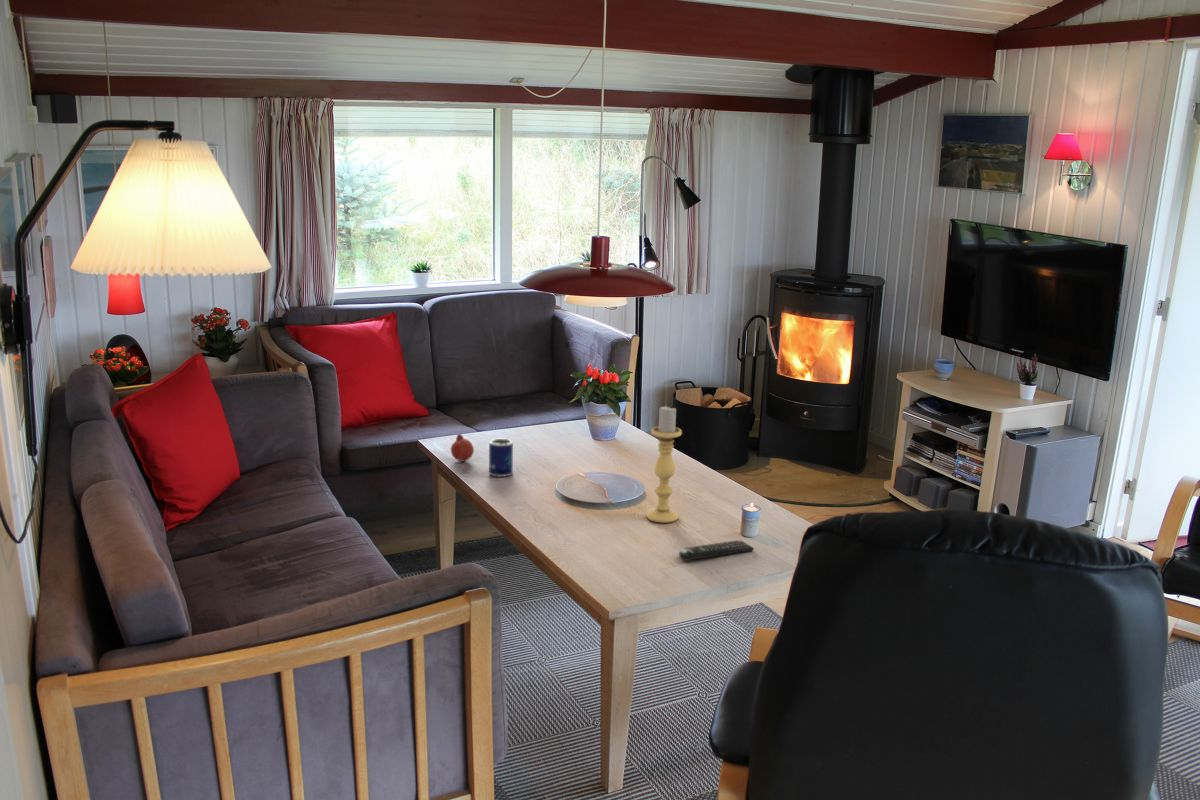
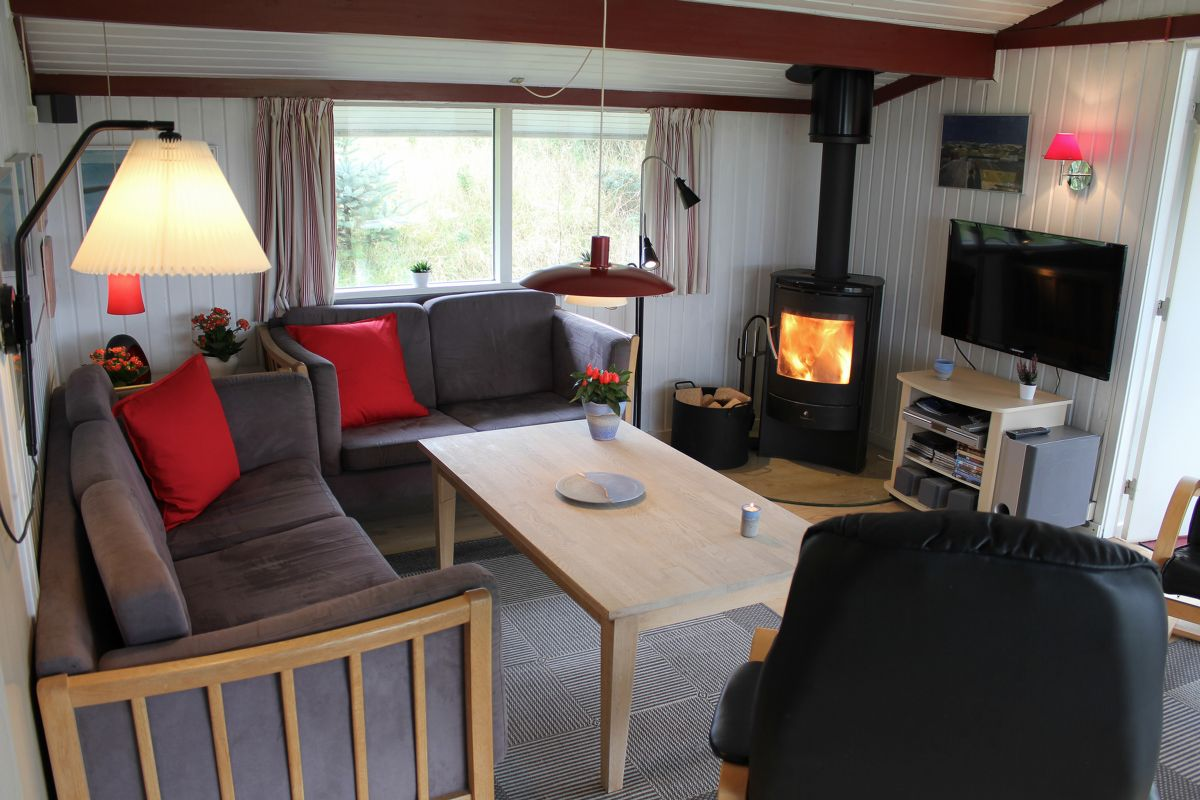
- remote control (716, 550)
- candle holder (665, 462)
- fruit (462, 447)
- mug (499, 455)
